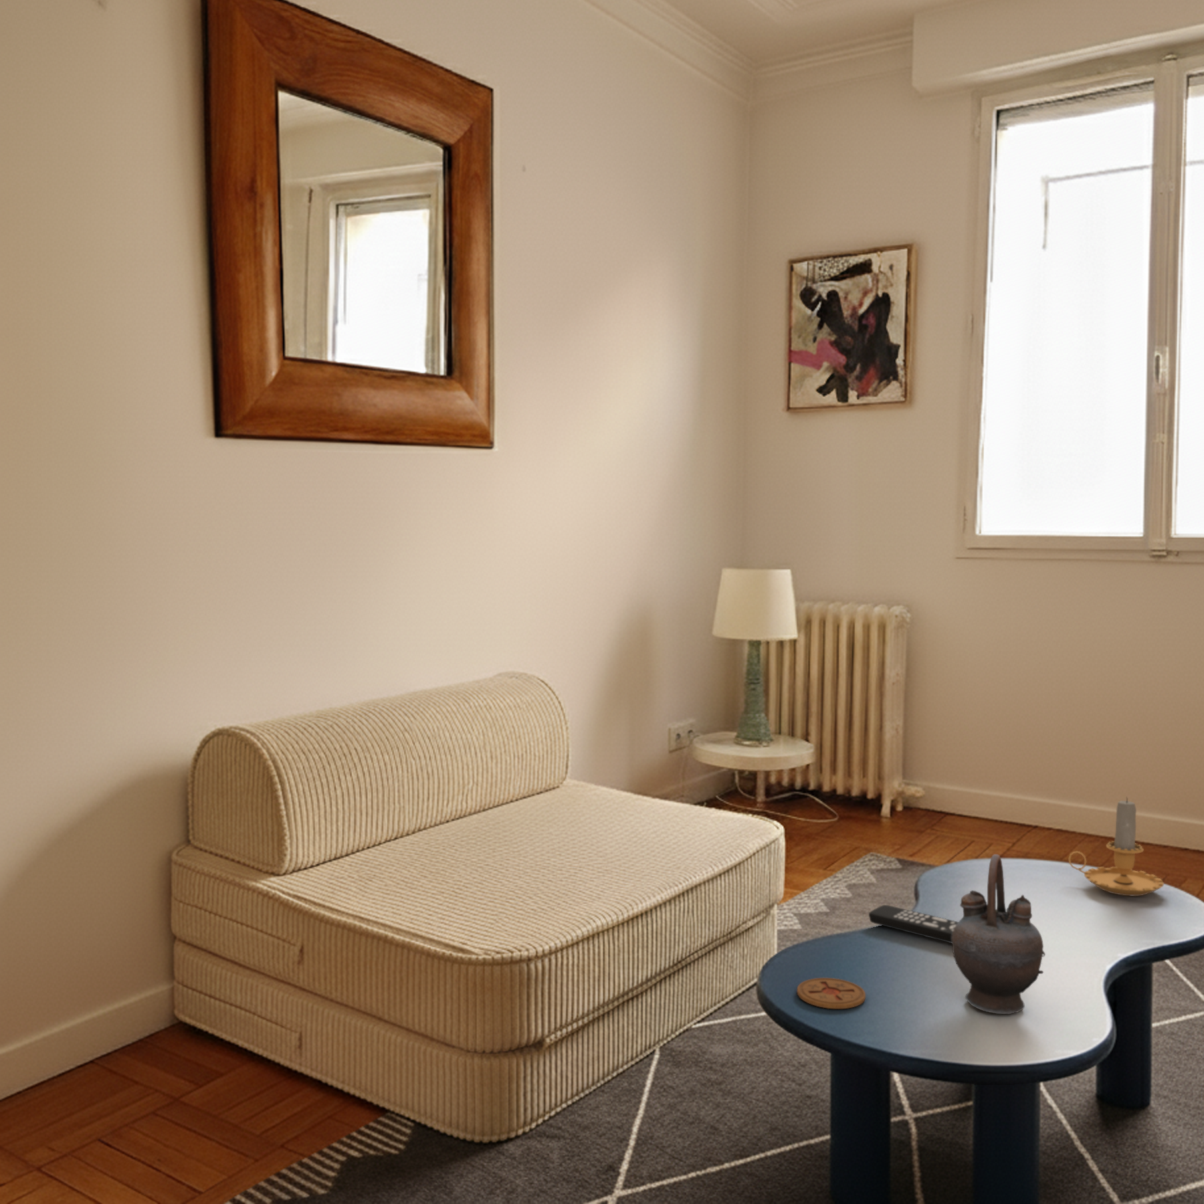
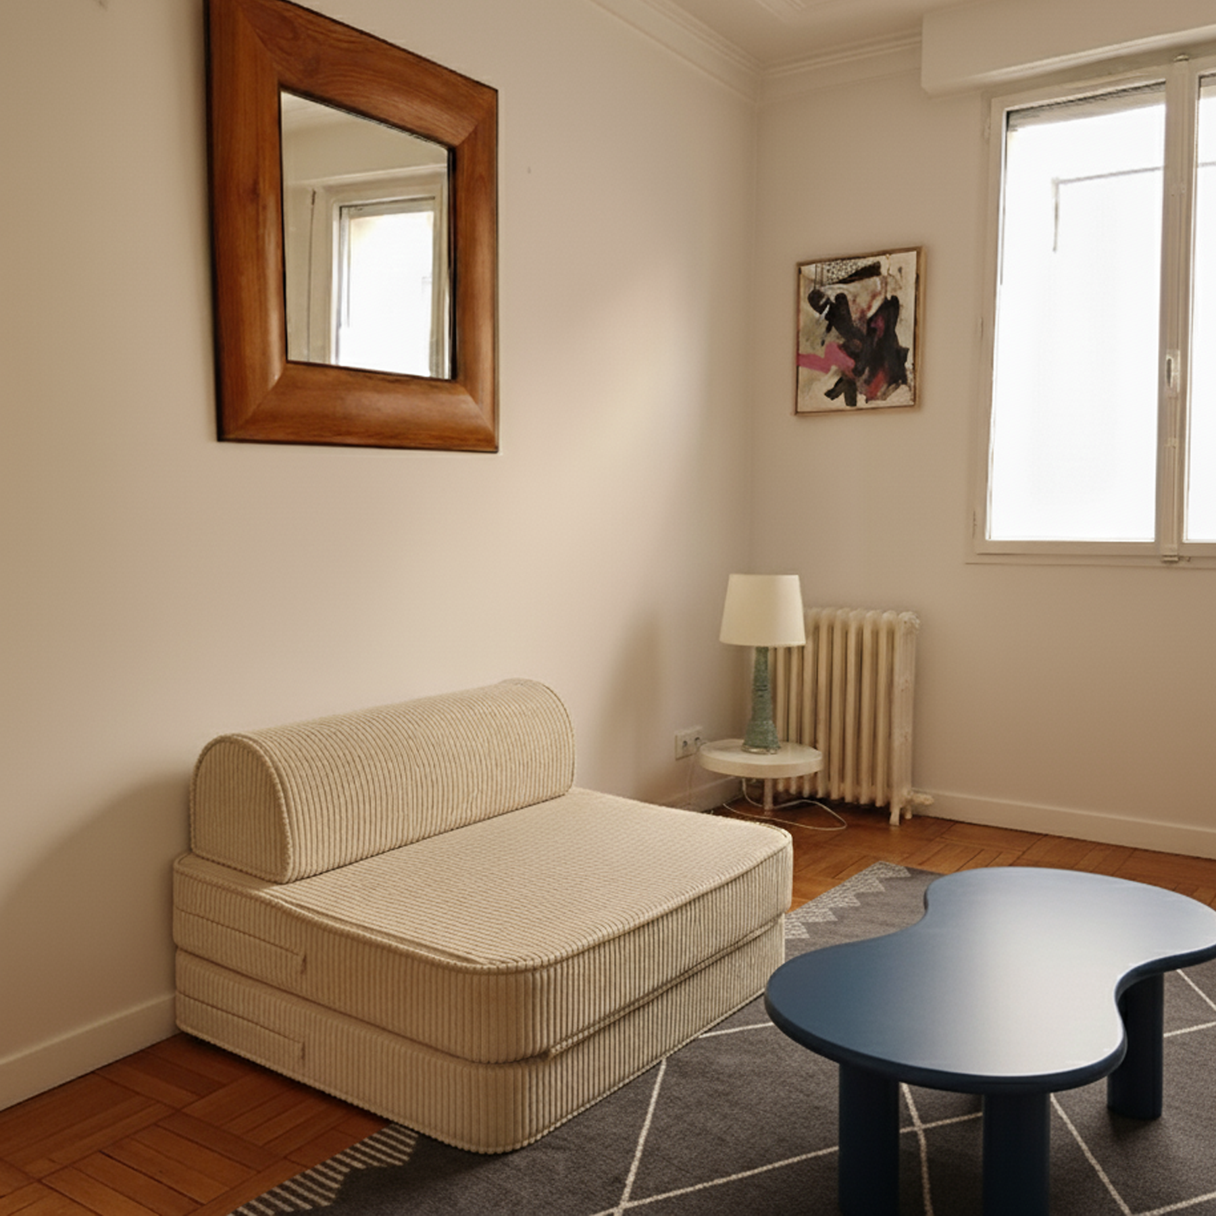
- coaster (830, 992)
- candle (1116, 841)
- teapot (1000, 927)
- remote control (943, 931)
